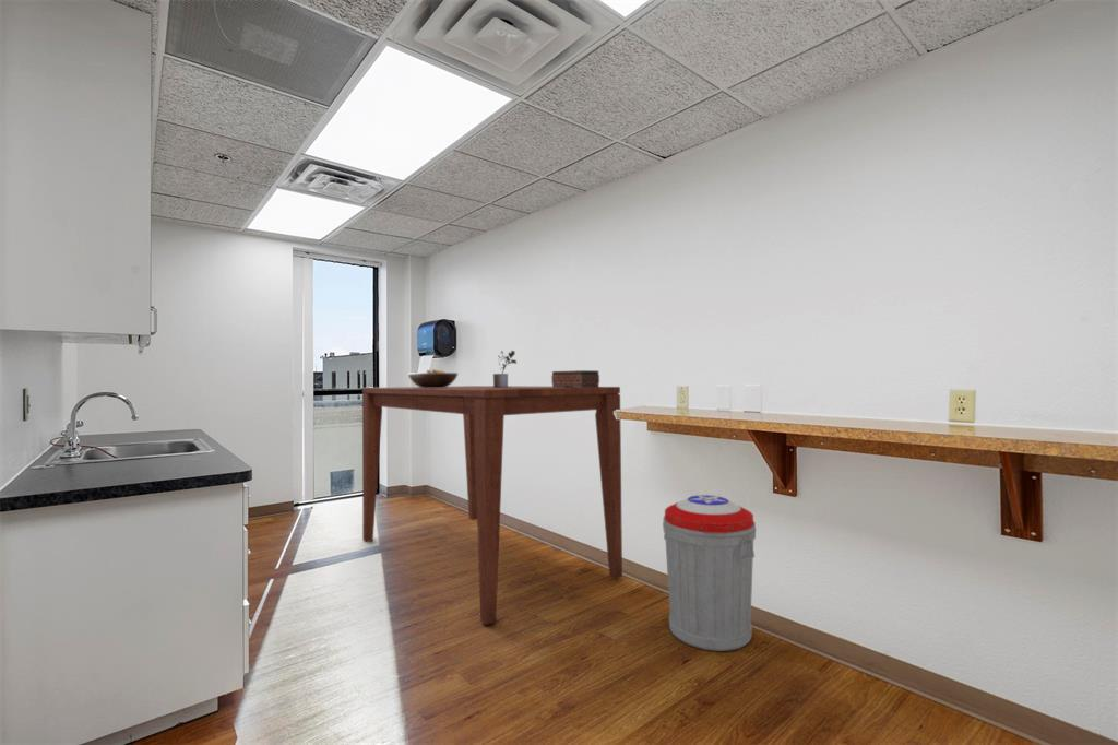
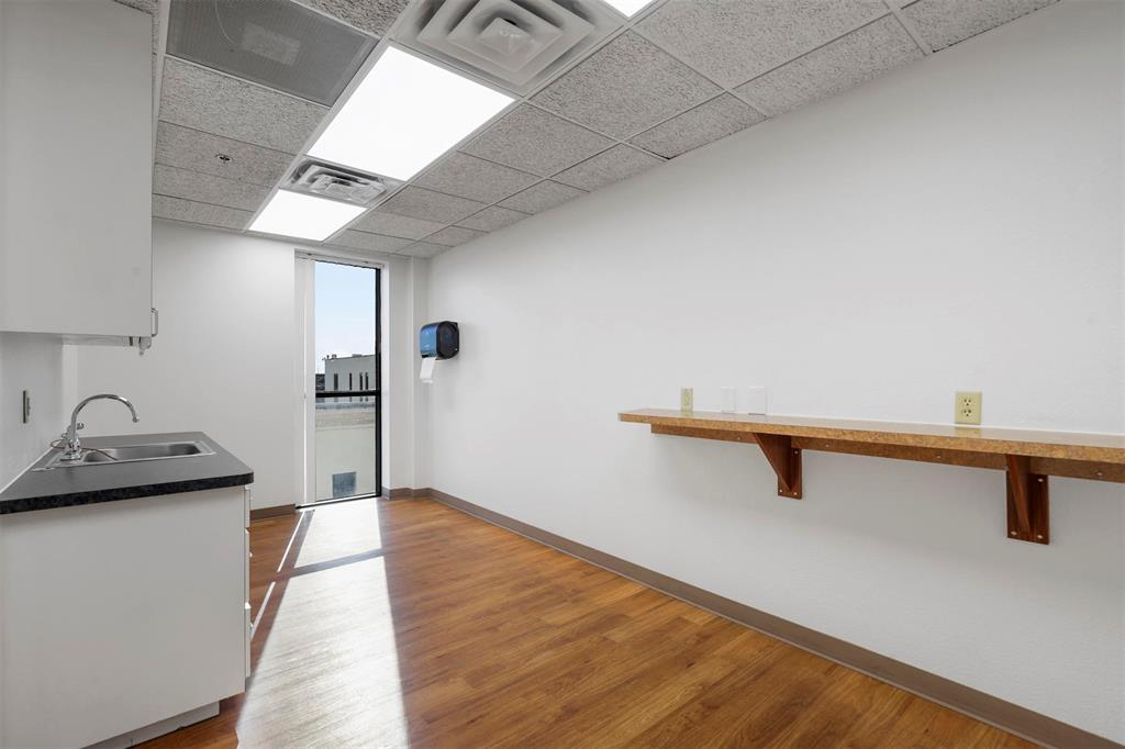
- tissue box (575, 378)
- trash can (709, 564)
- dining table (478, 471)
- fruit bowl (432, 378)
- potted plant (503, 368)
